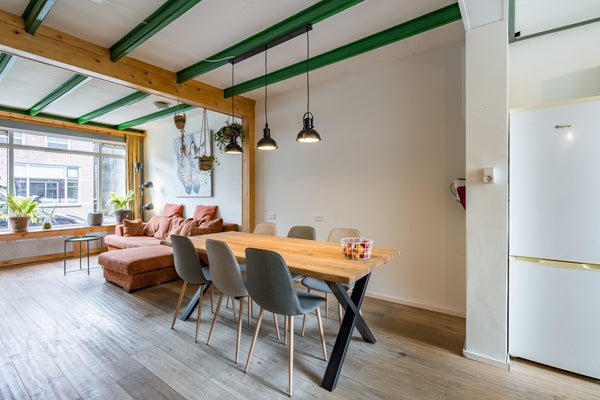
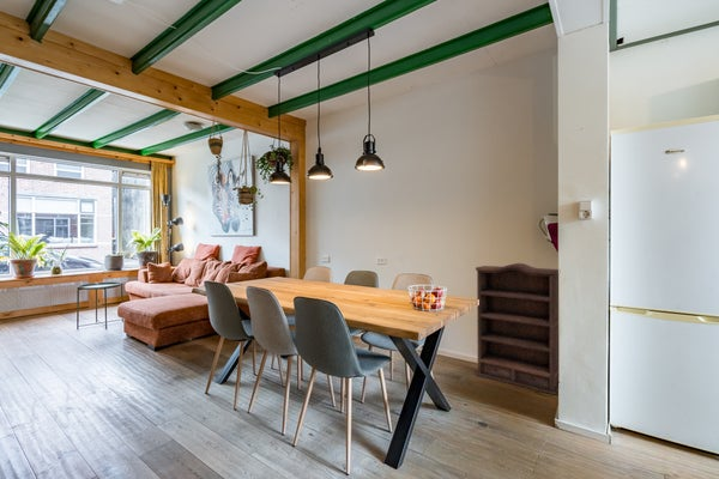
+ bookshelf (516, 321)
